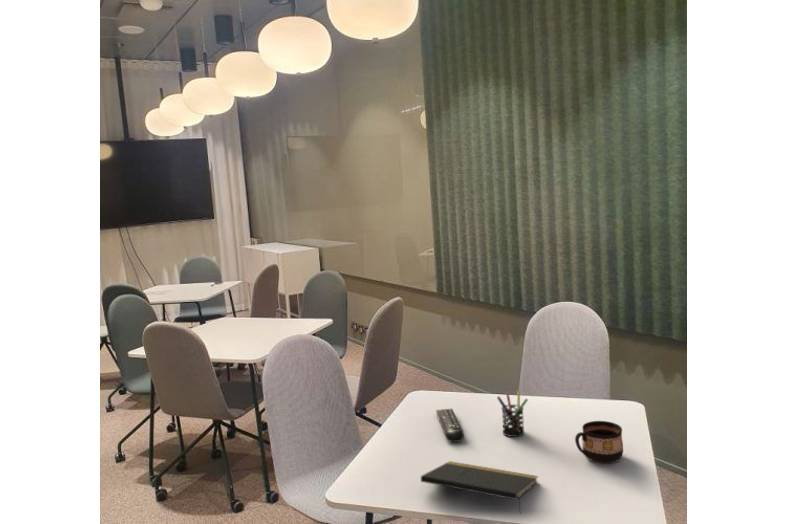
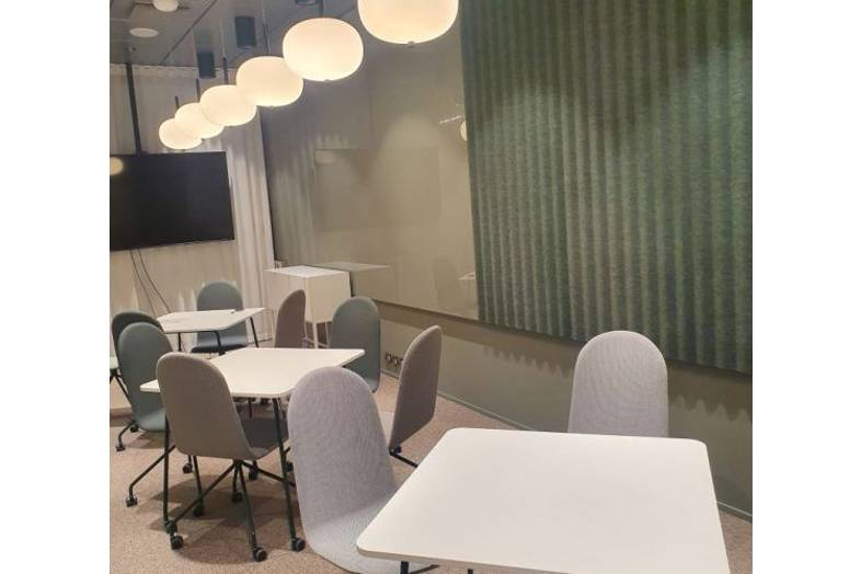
- notepad (480, 479)
- pen holder (514, 412)
- cup (600, 442)
- remote control (449, 423)
